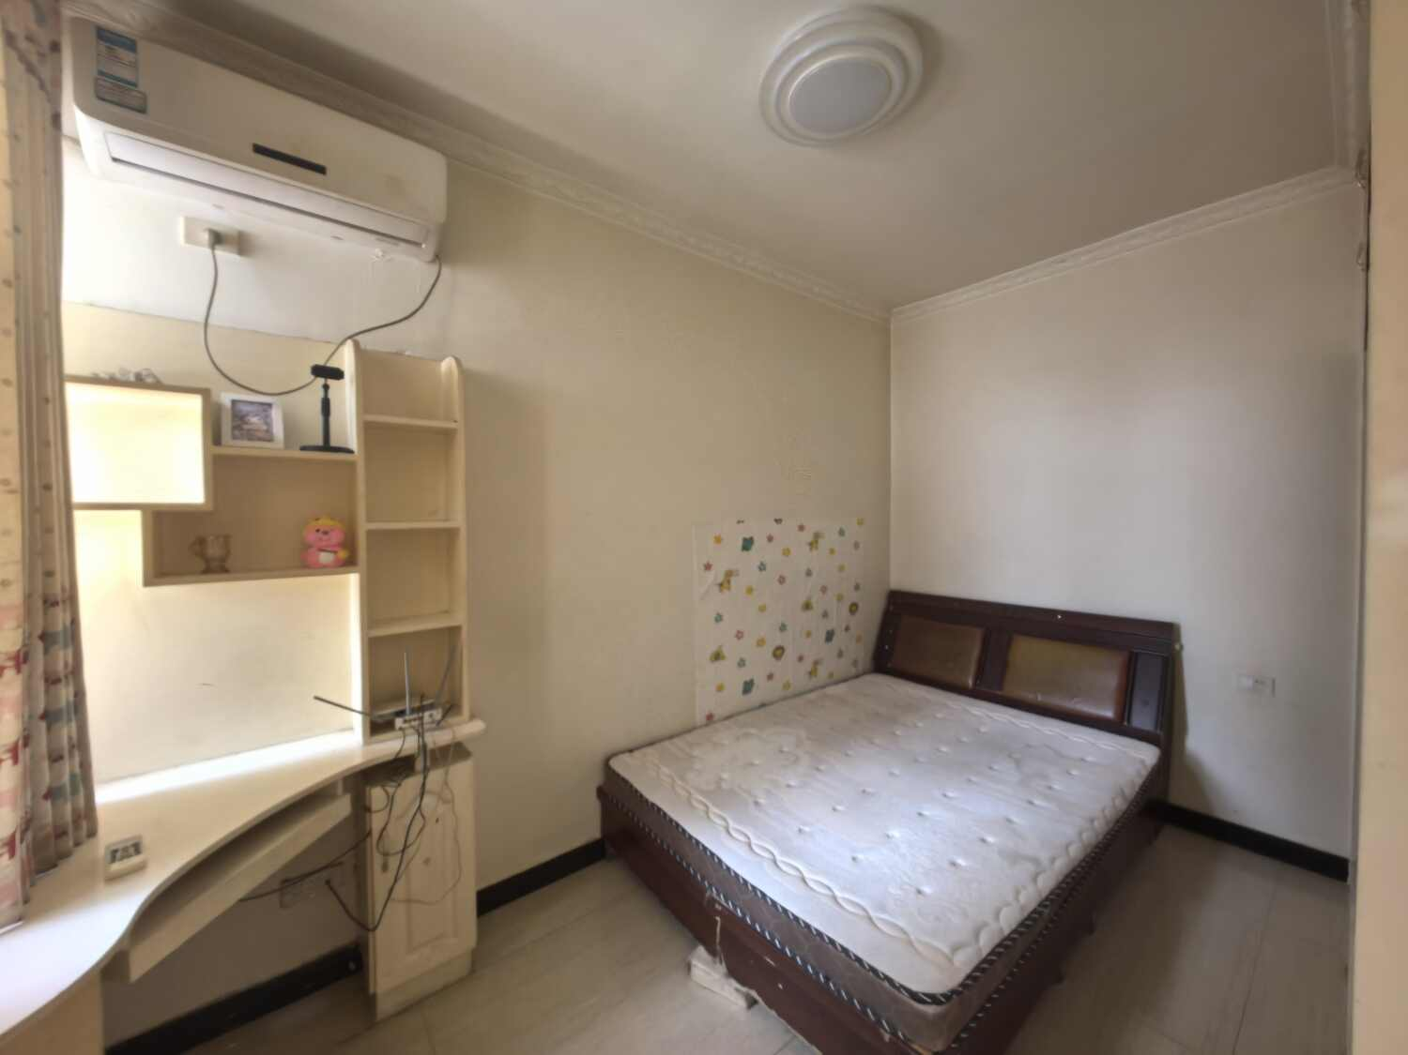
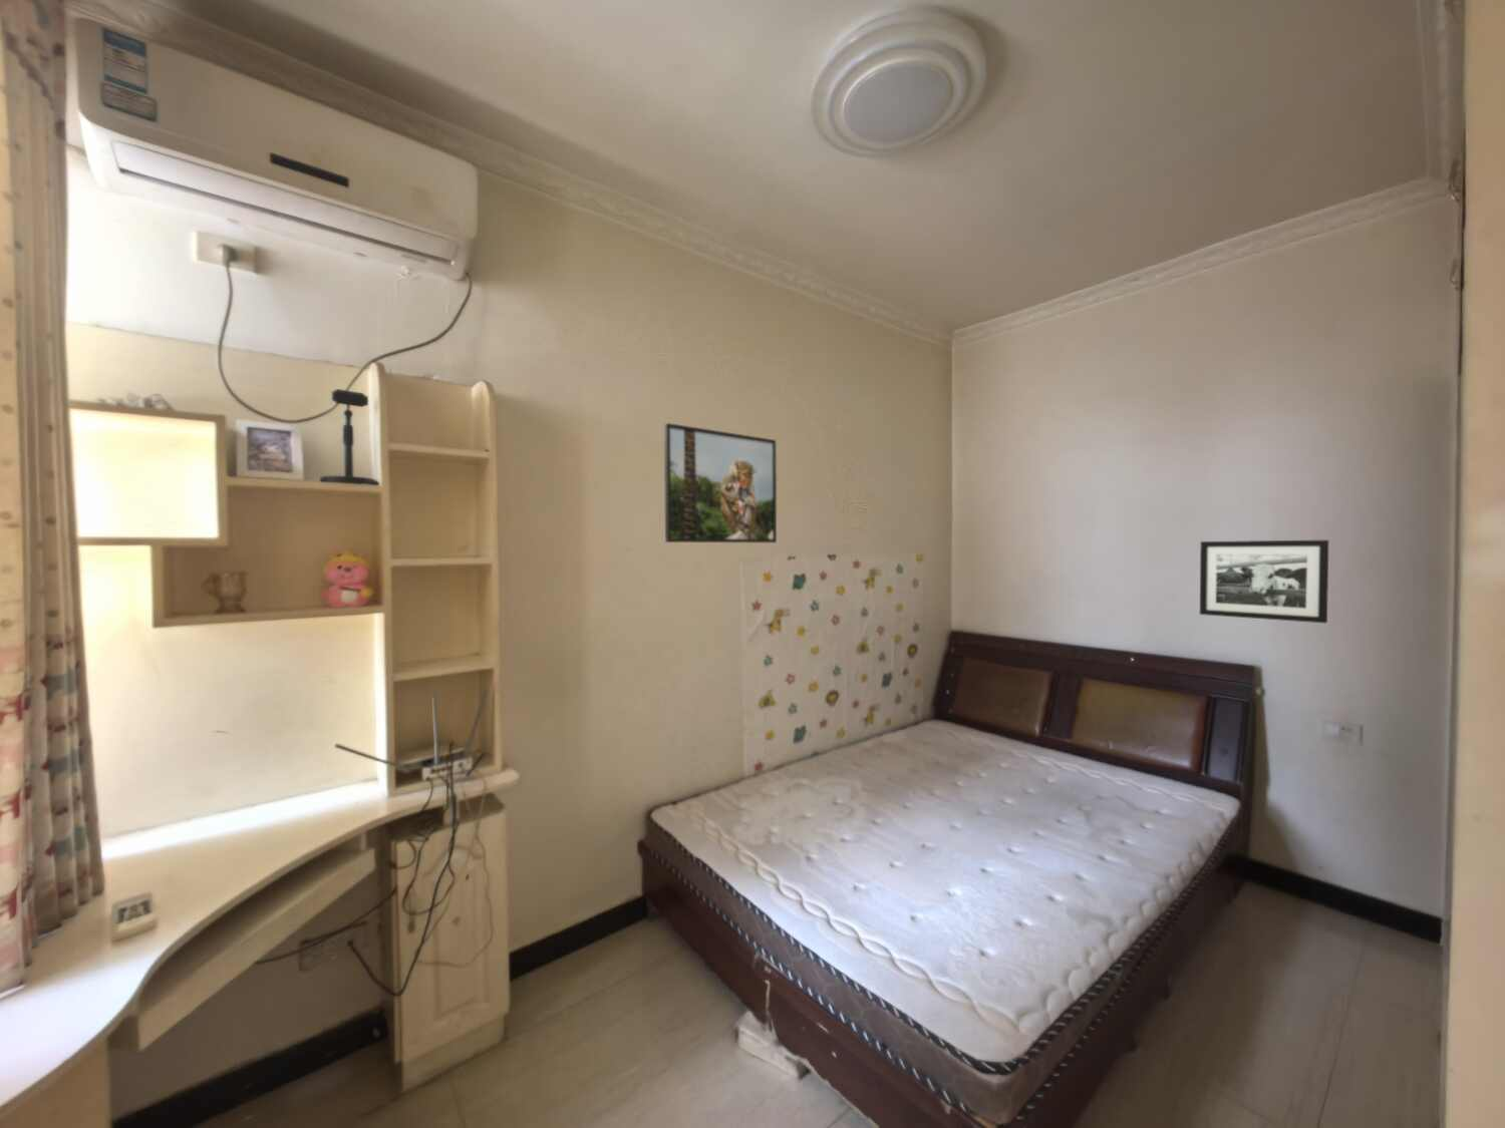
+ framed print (723, 487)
+ picture frame (1260, 579)
